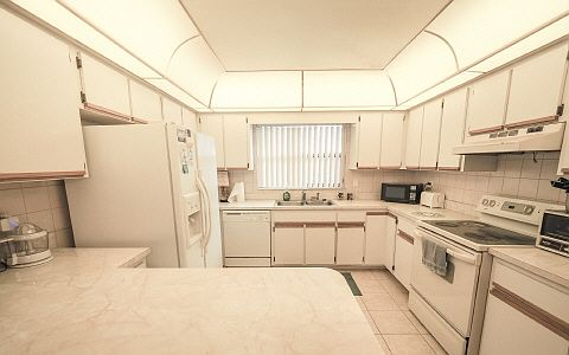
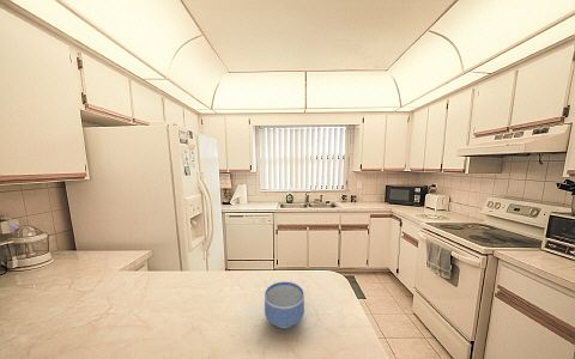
+ bowl (284, 305)
